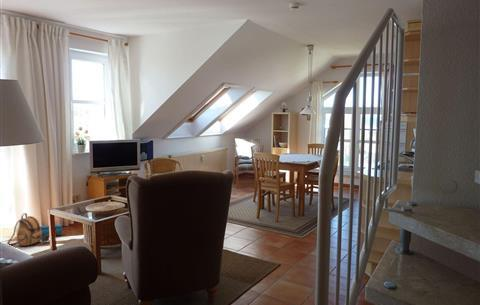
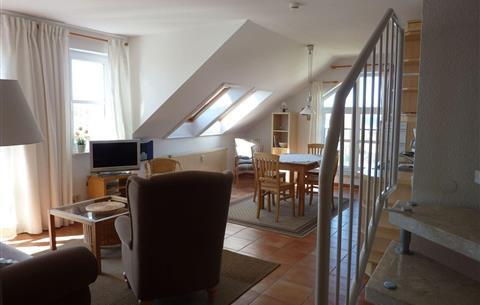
- backpack (34, 225)
